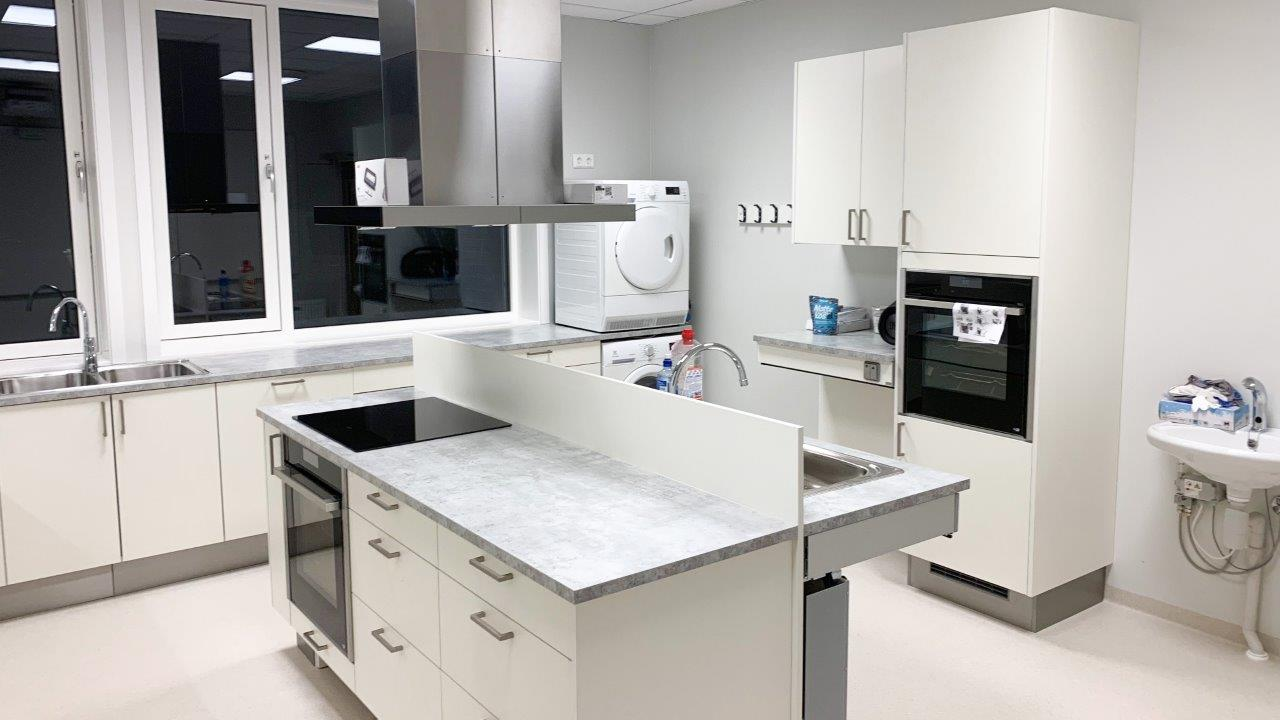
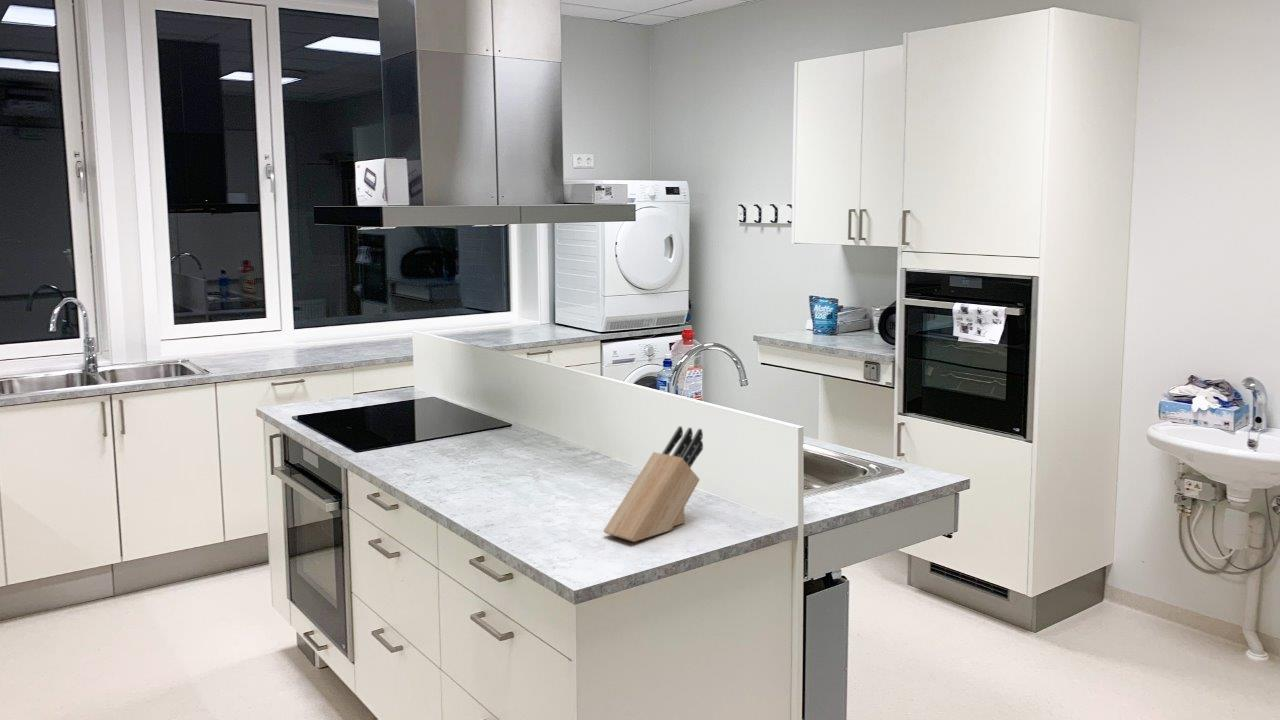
+ knife block (658, 479)
